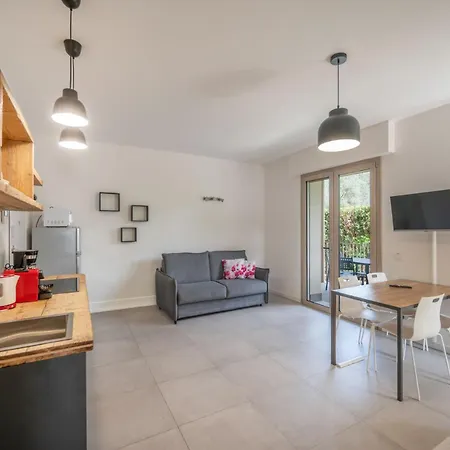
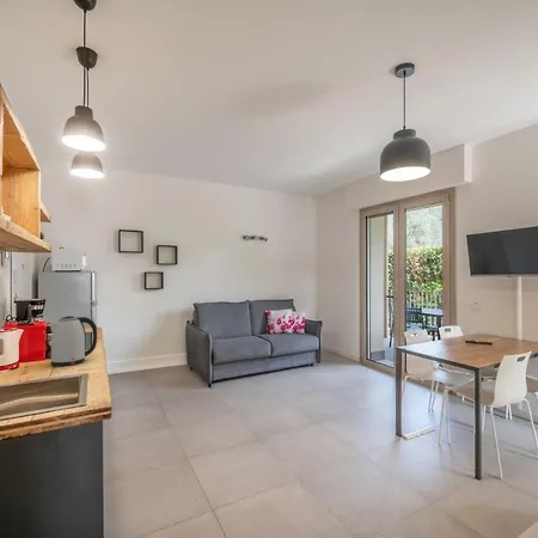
+ kettle (74, 338)
